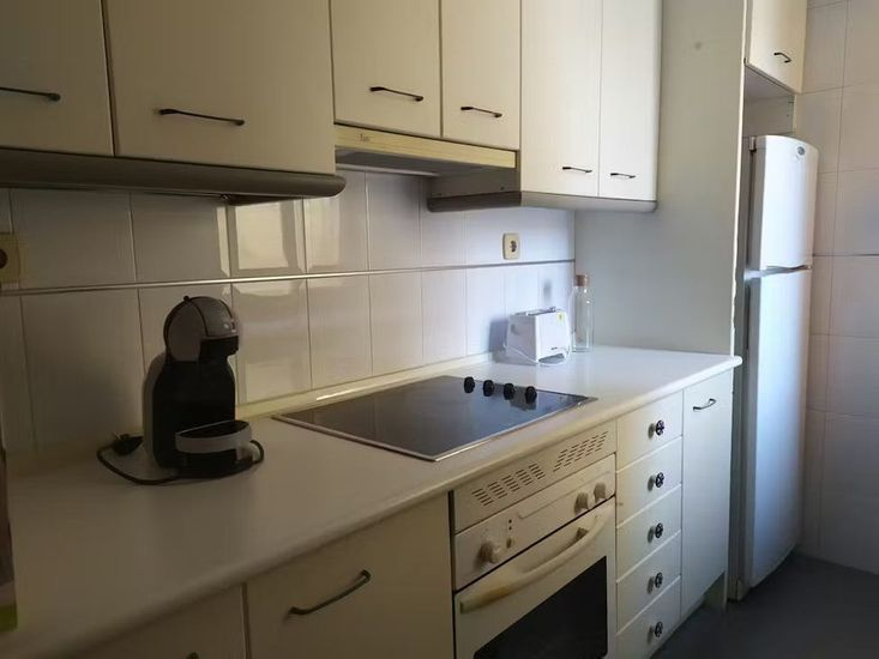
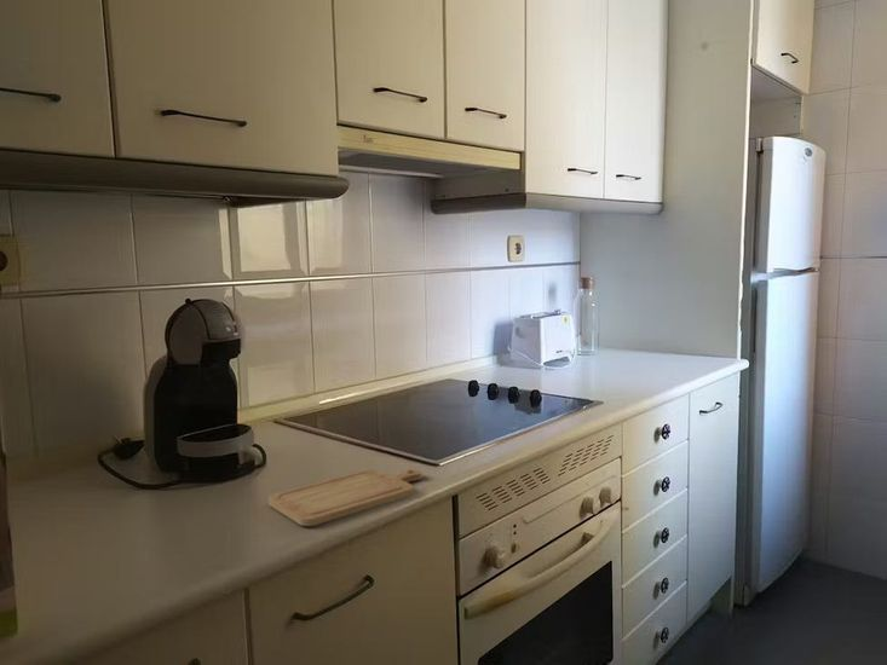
+ chopping board (356, 490)
